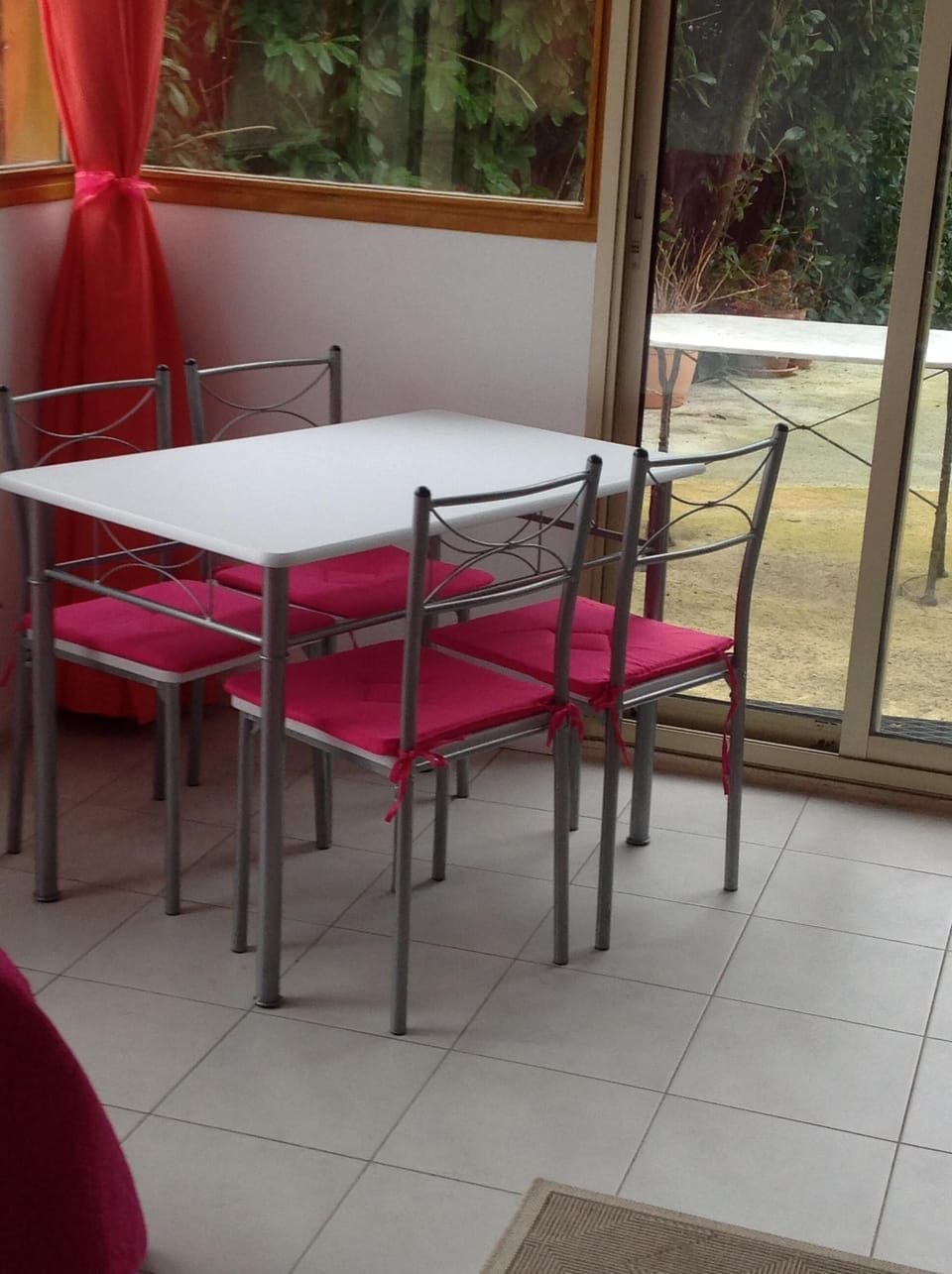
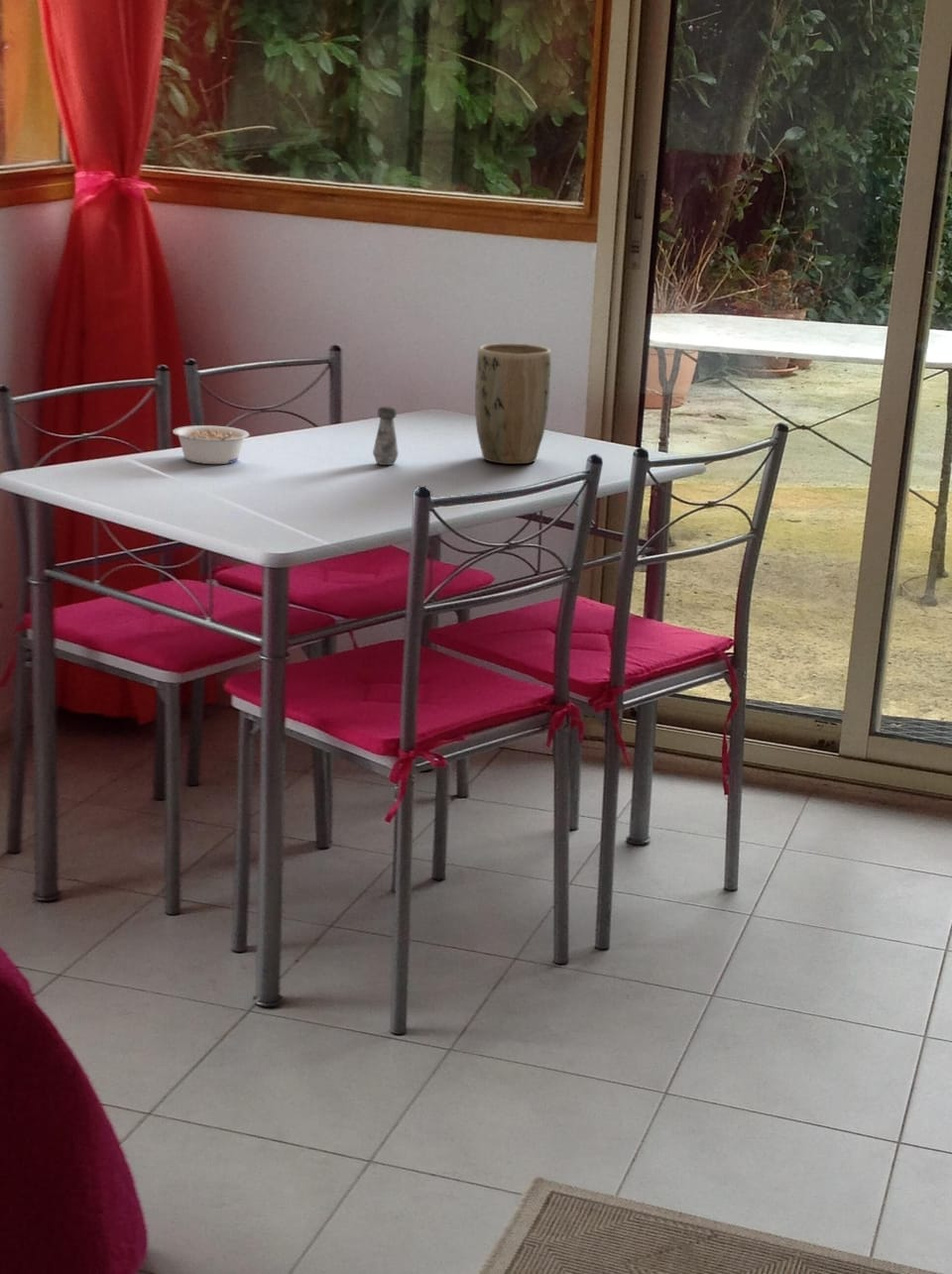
+ salt shaker (386, 435)
+ legume (213, 443)
+ plant pot (512, 404)
